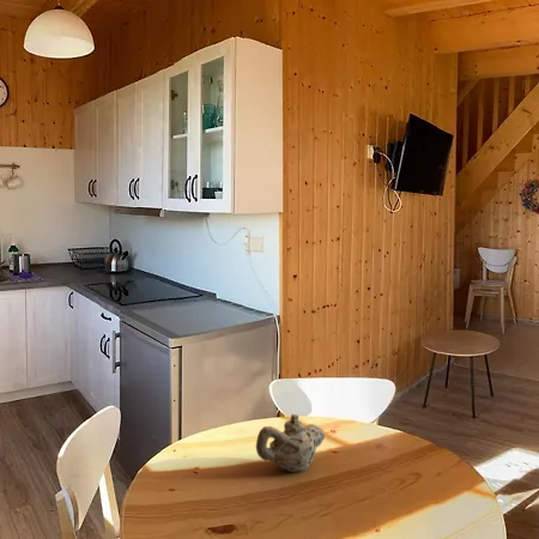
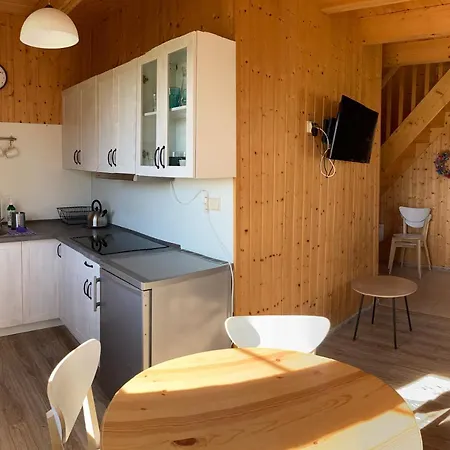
- teapot (291, 441)
